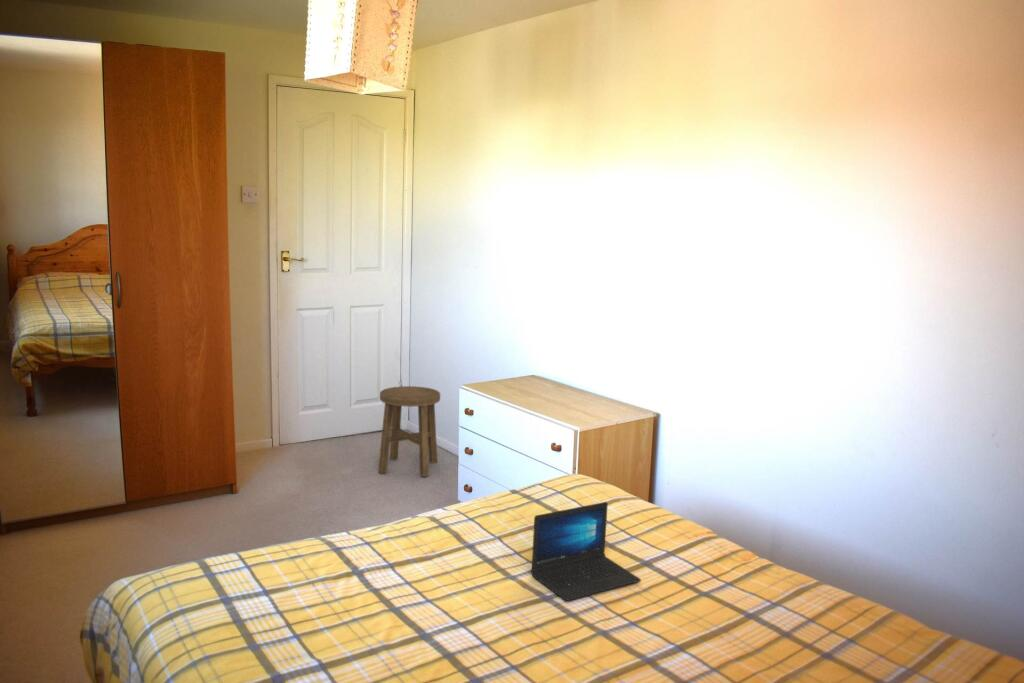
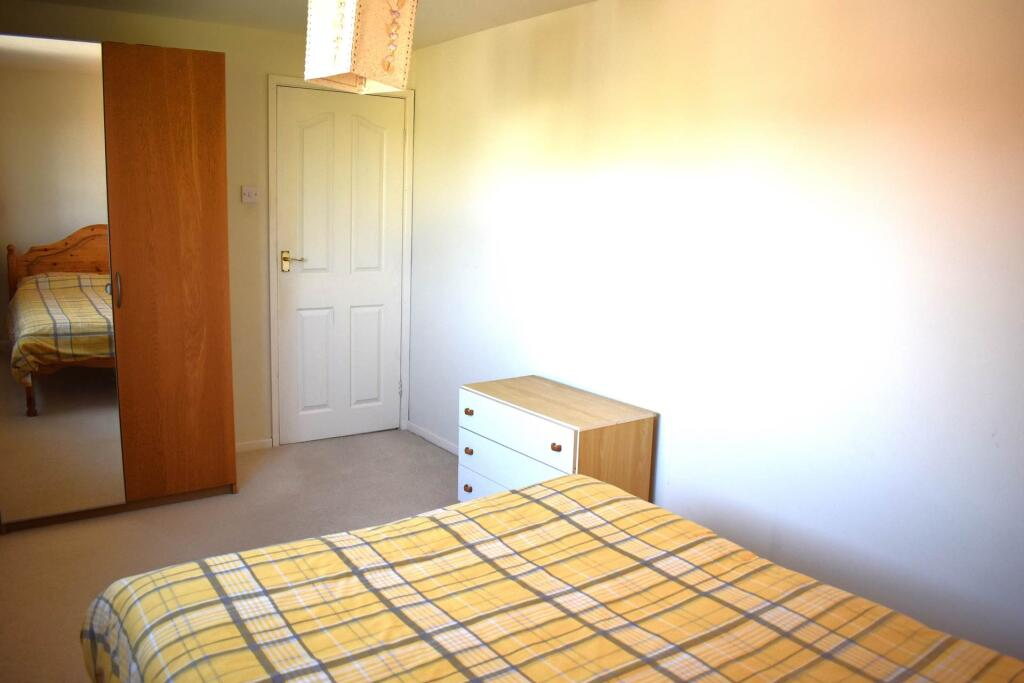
- laptop (587, 548)
- stool (407, 432)
